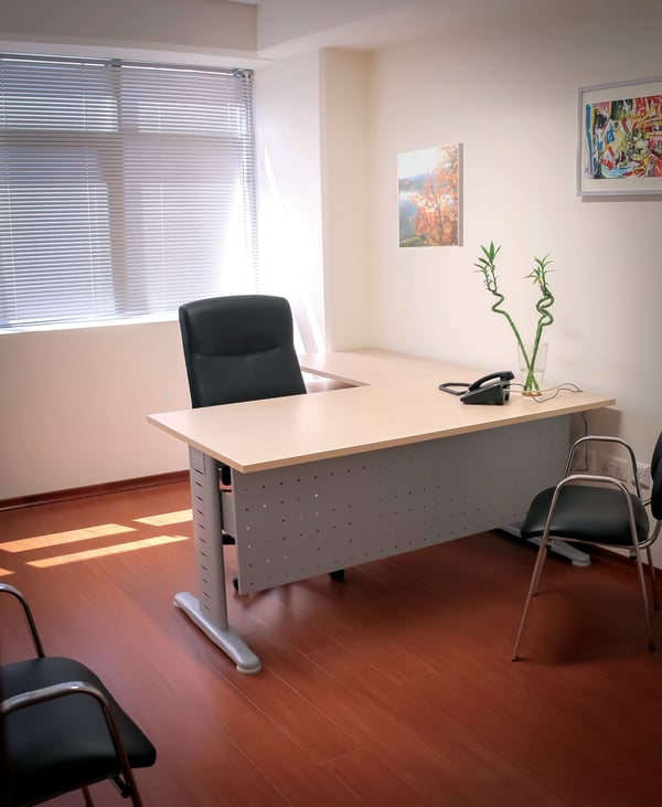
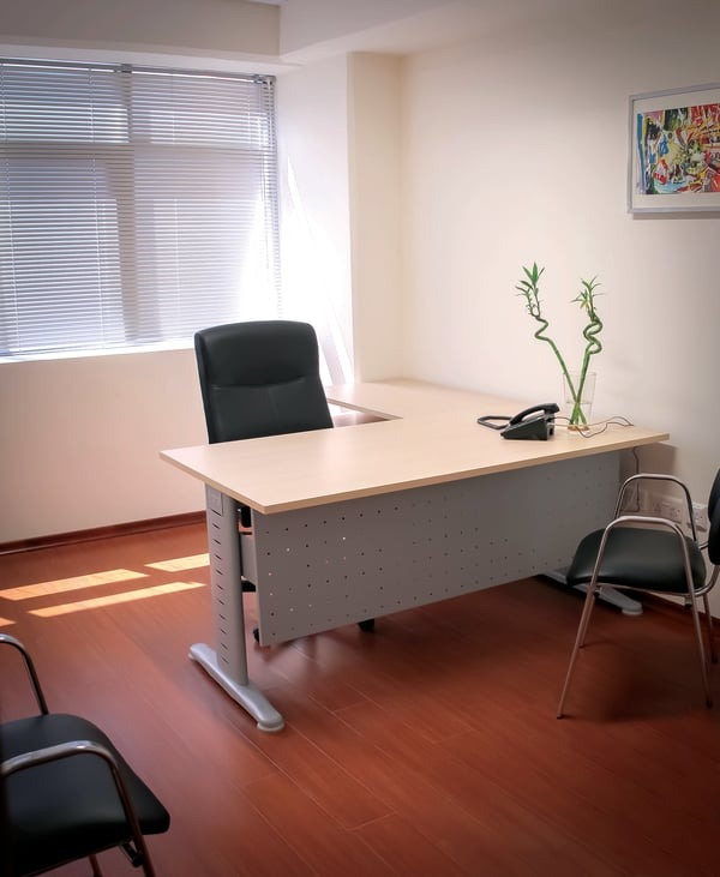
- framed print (428, 199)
